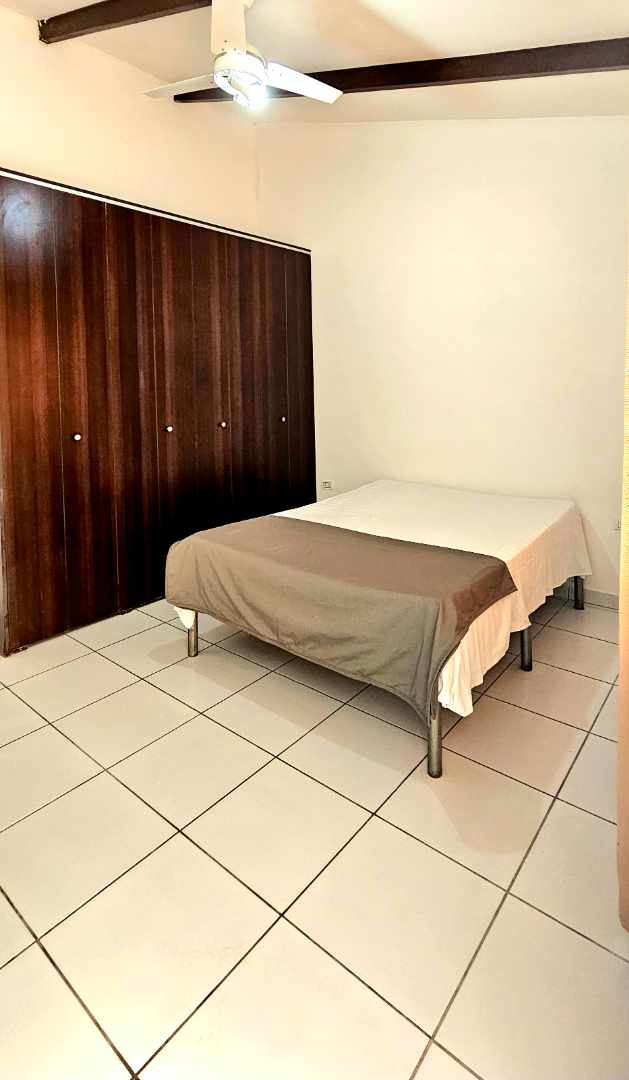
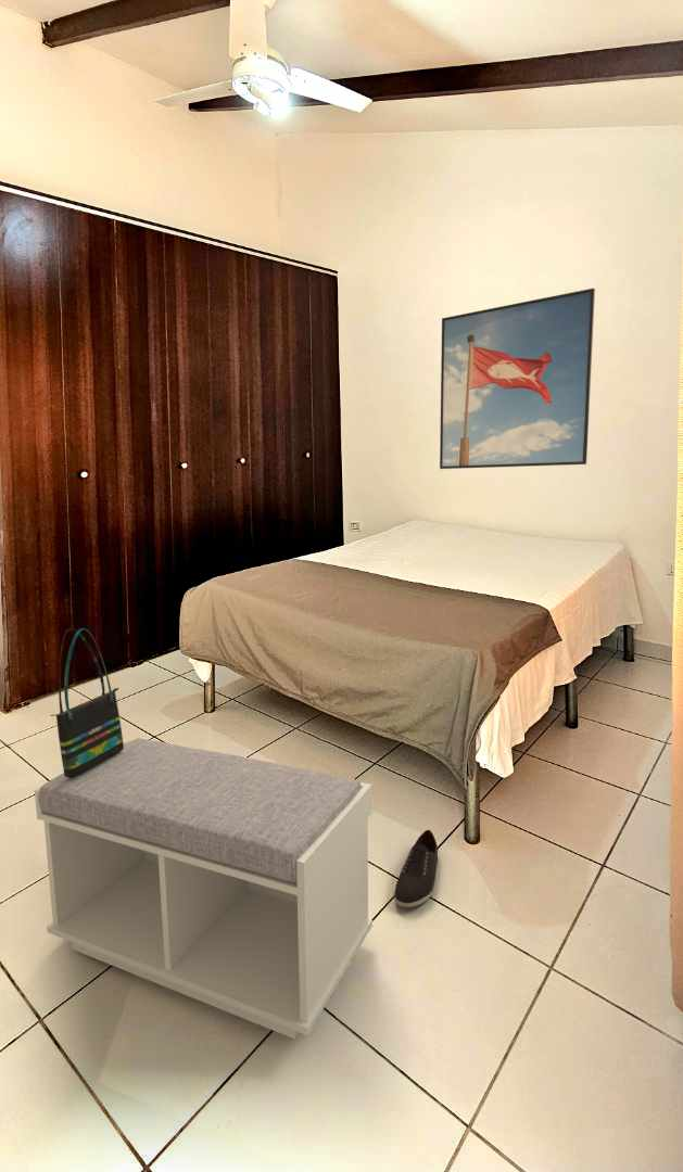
+ tote bag (92, 699)
+ shoe (419, 863)
+ bench (205, 865)
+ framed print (509, 386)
